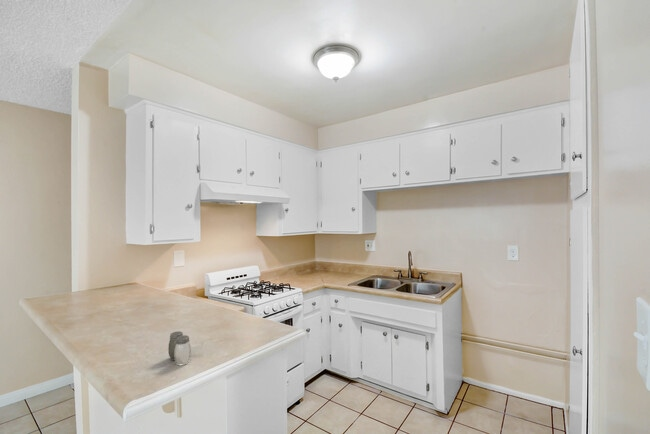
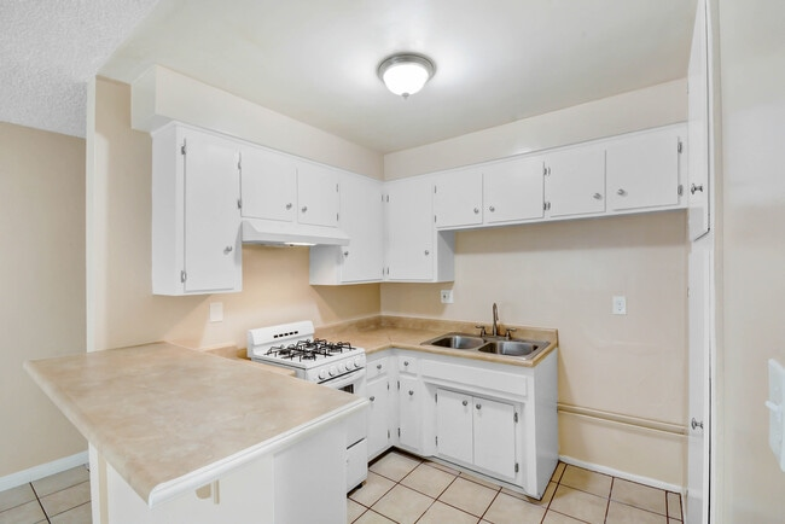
- salt and pepper shaker (179, 347)
